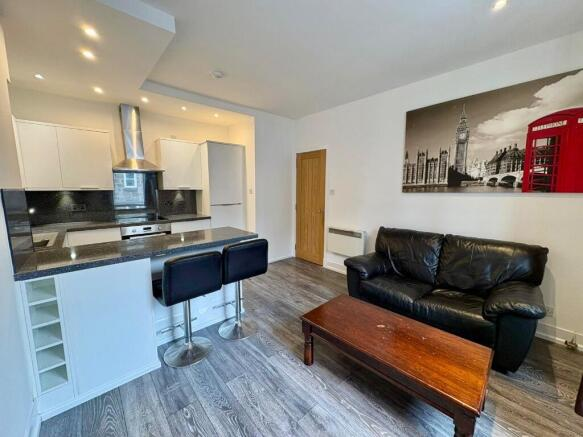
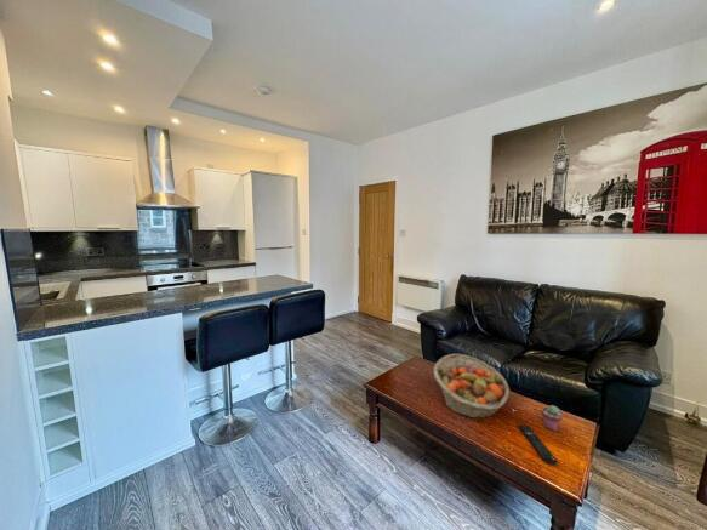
+ remote control (536, 443)
+ fruit basket (469, 383)
+ potted succulent (552, 416)
